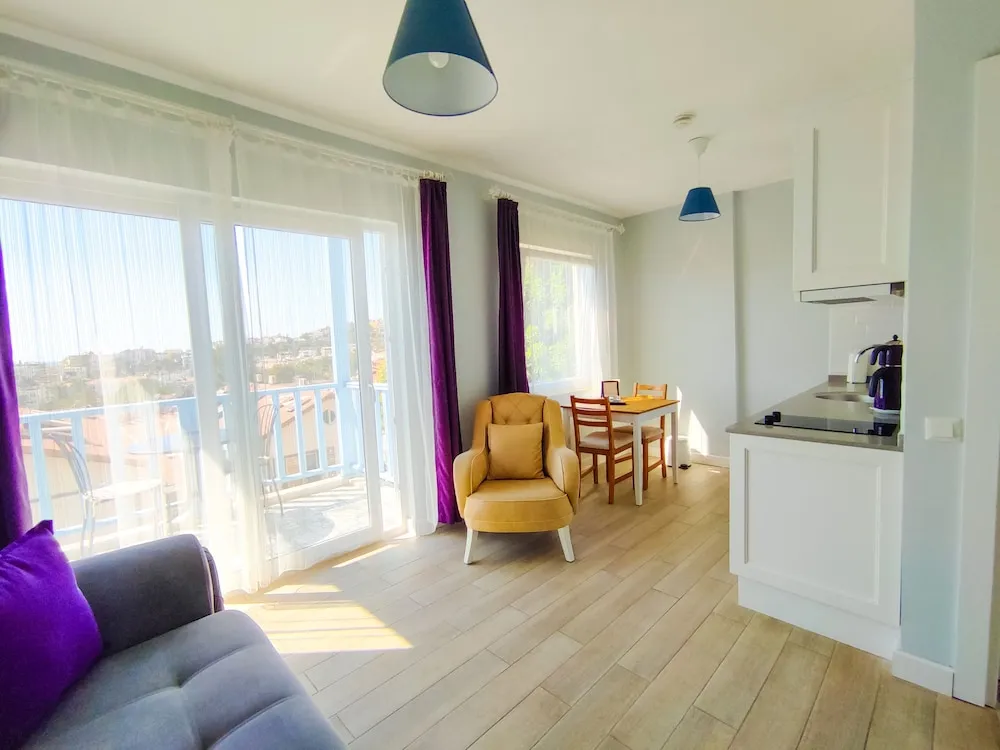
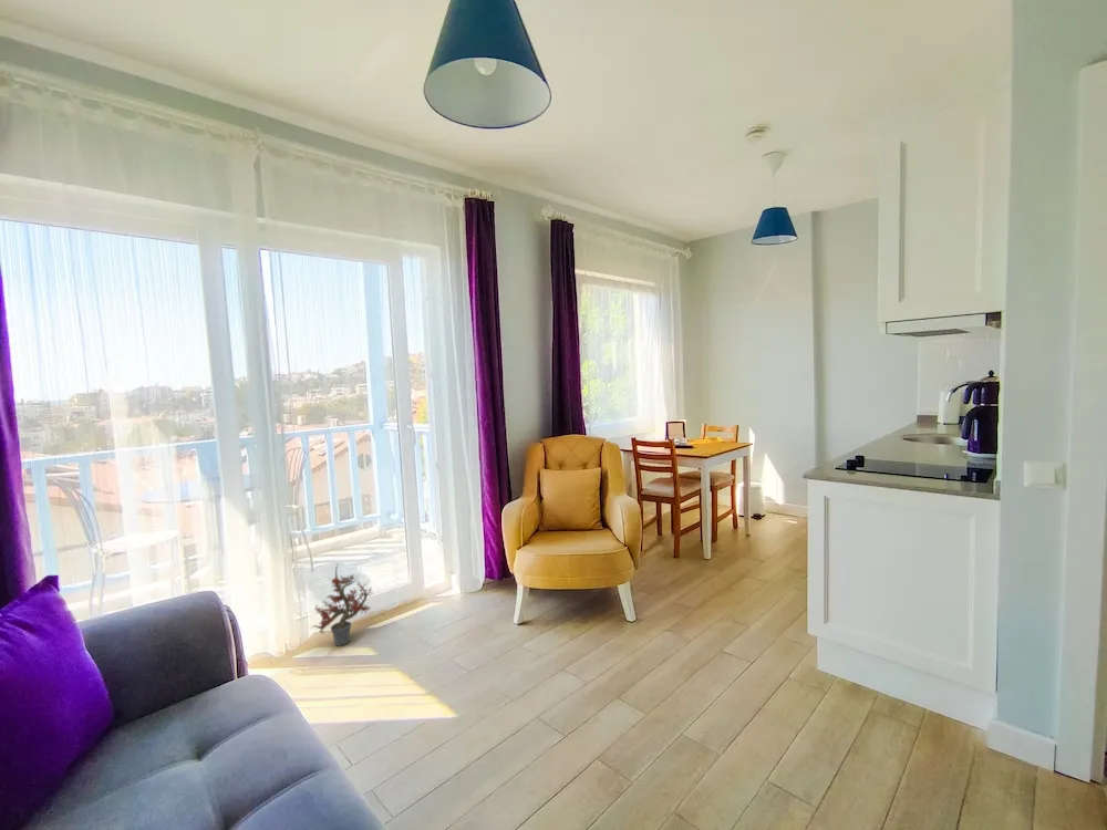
+ potted plant (339, 602)
